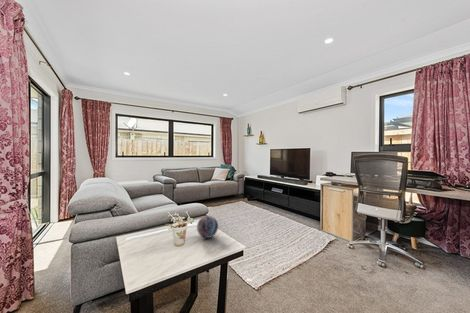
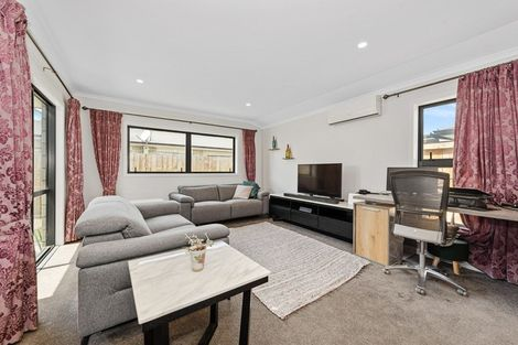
- decorative orb (207, 226)
